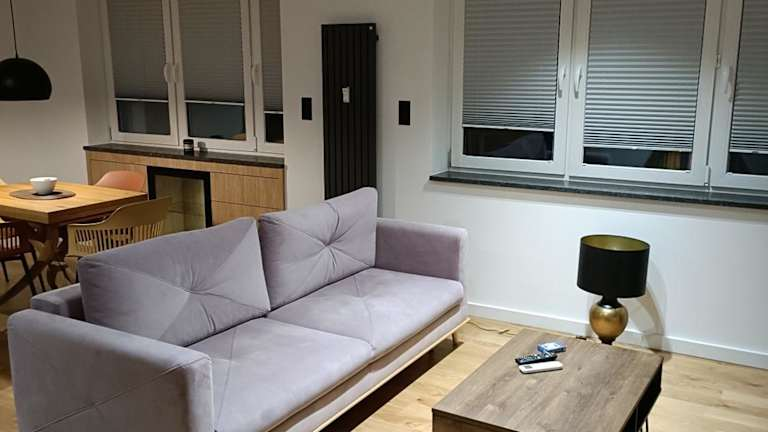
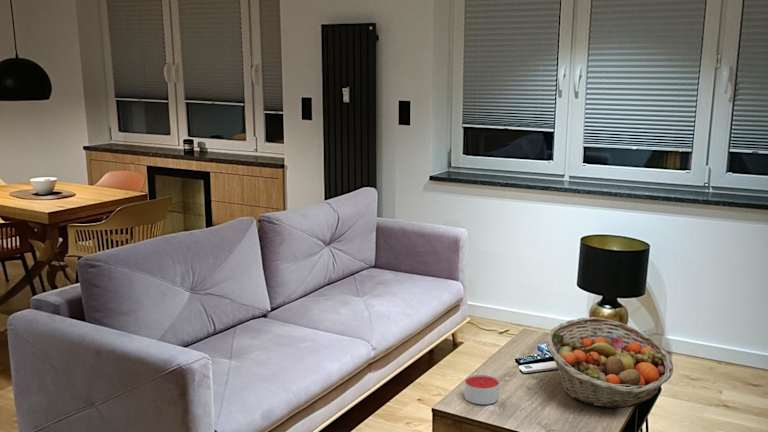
+ candle (481, 388)
+ fruit basket (608, 361)
